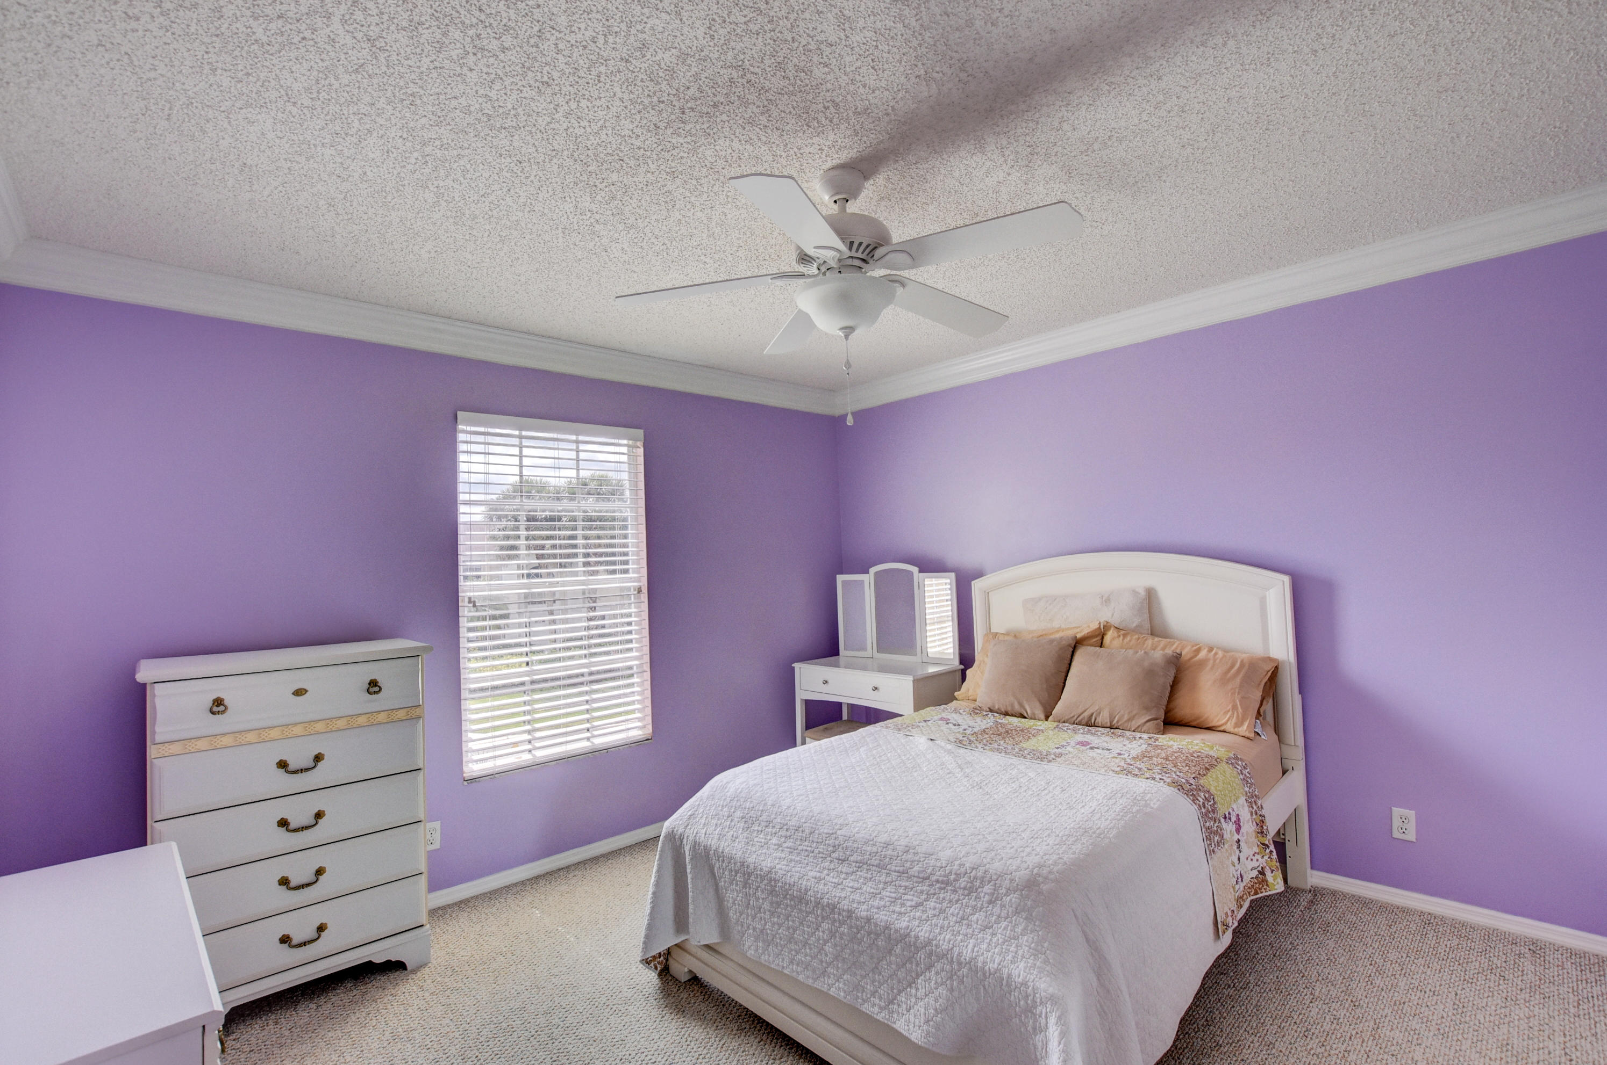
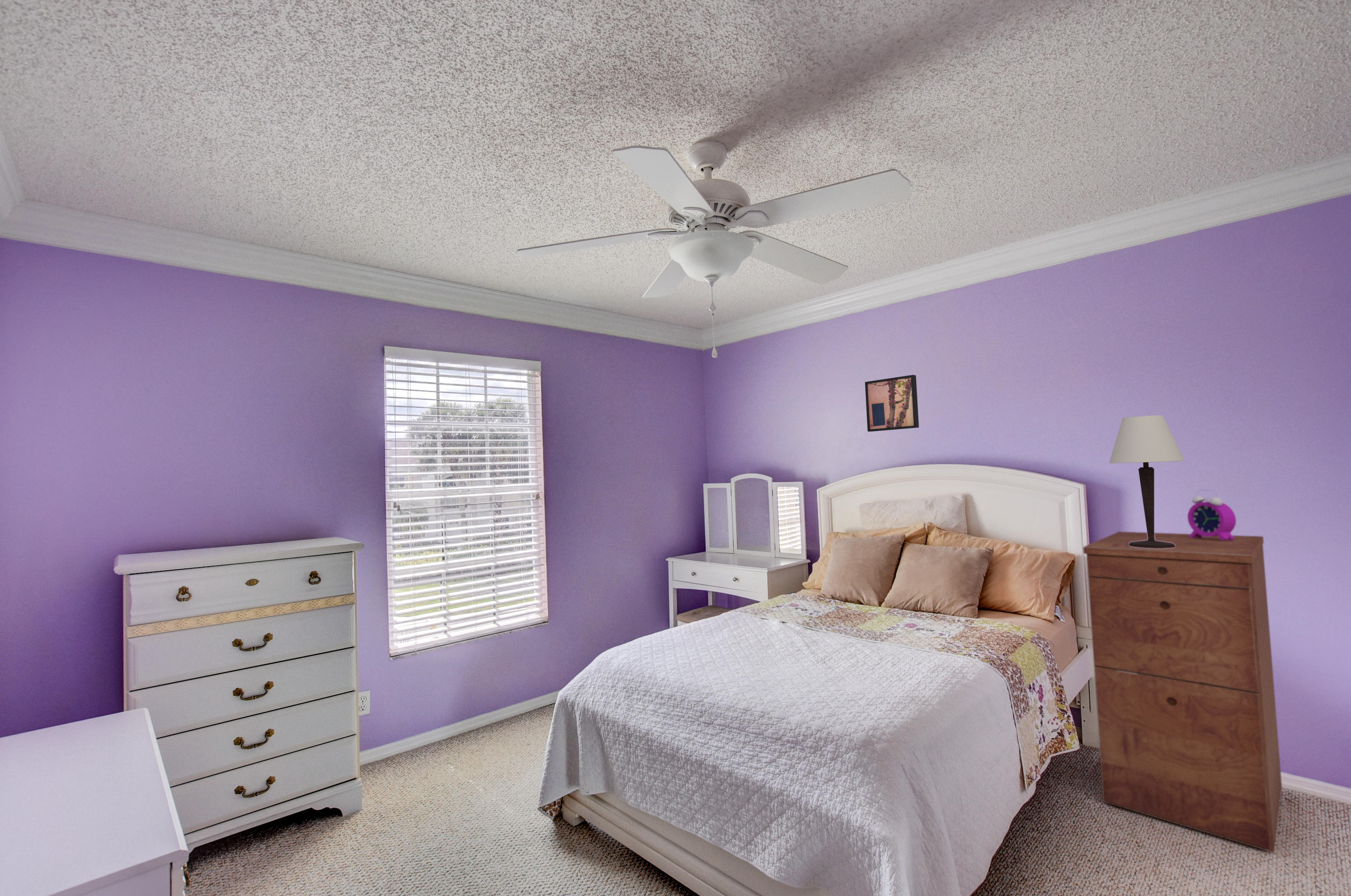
+ table lamp (1147, 480)
+ filing cabinet (1184, 667)
+ alarm clock (1210, 514)
+ wall art (891, 404)
